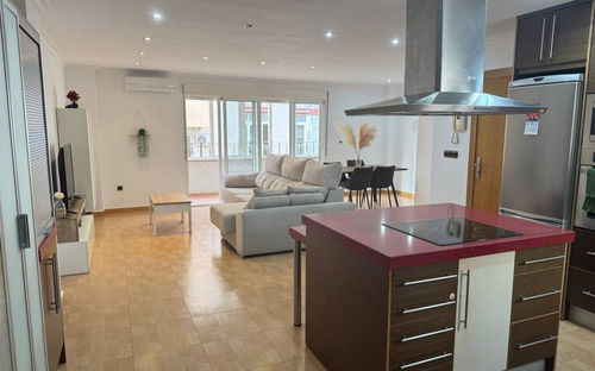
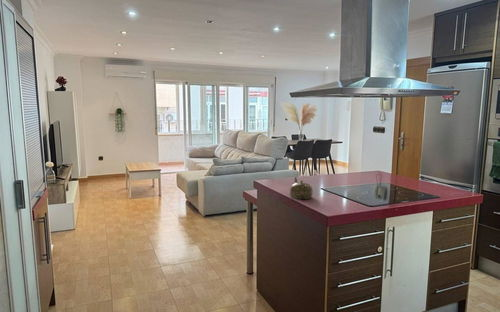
+ teapot (300, 188)
